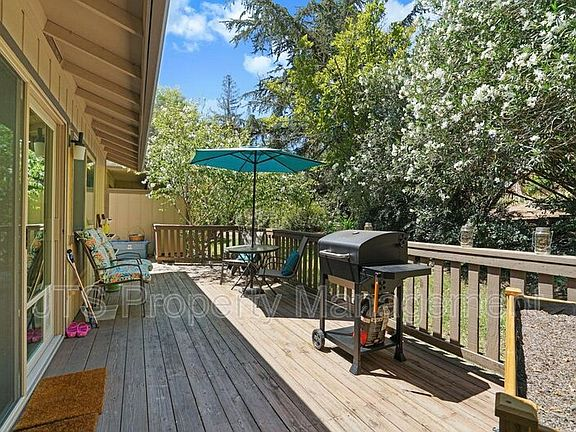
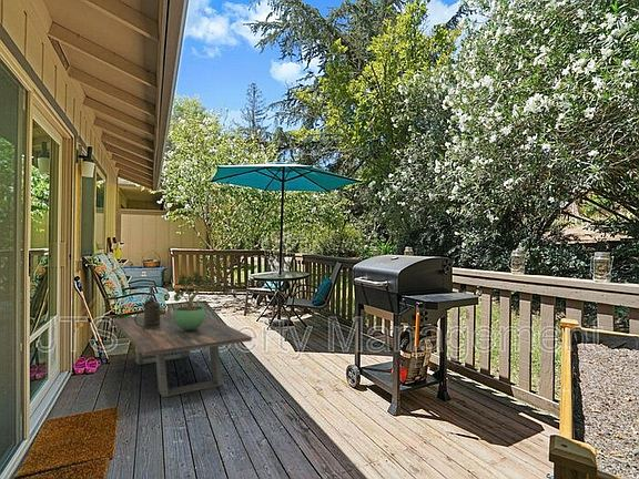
+ oil lamp (149, 307)
+ coffee table (175, 349)
+ potted plant (191, 299)
